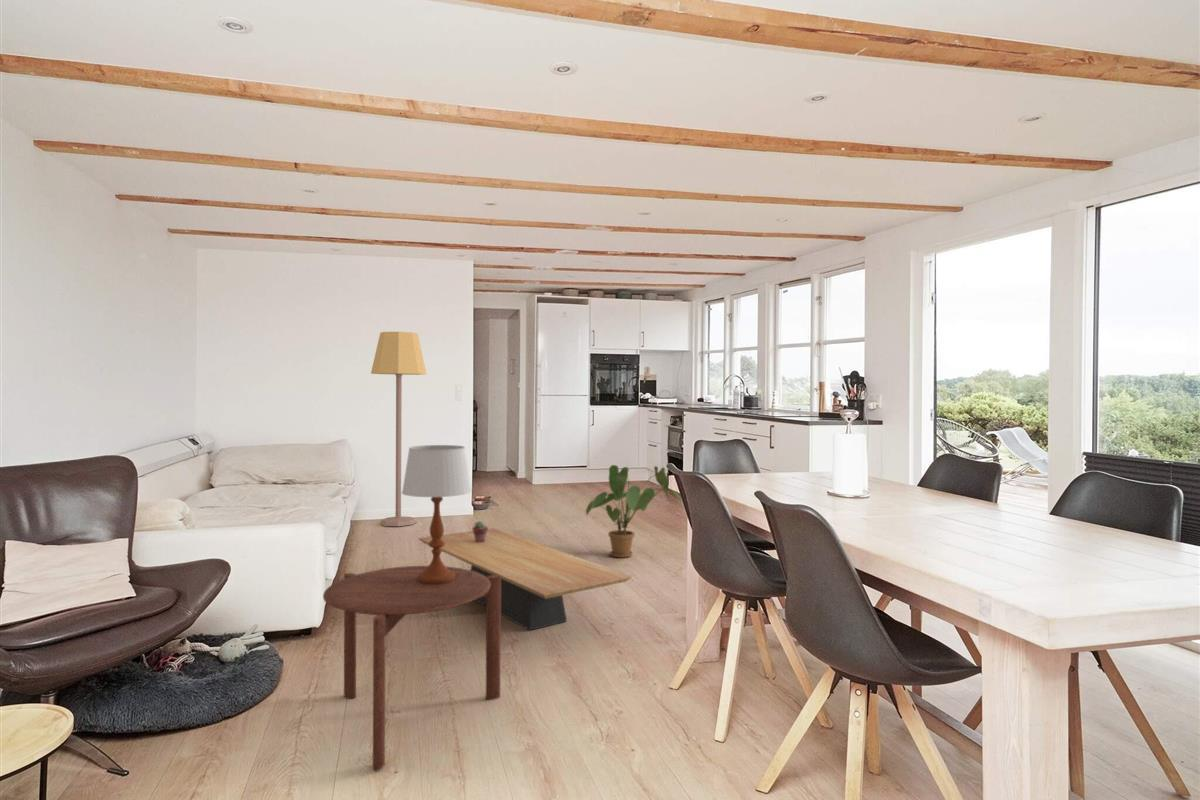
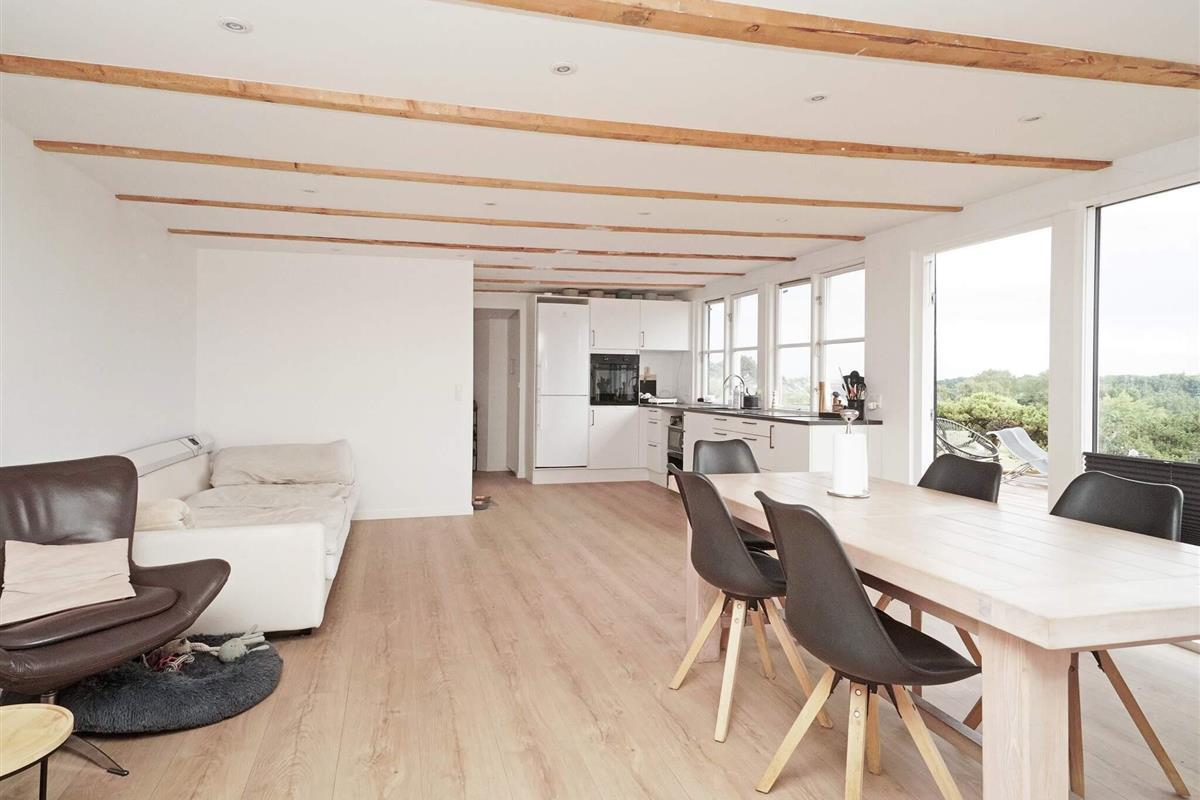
- lamp (398, 428)
- potted succulent (480, 530)
- house plant (634, 510)
- side table (384, 654)
- table lamp (436, 512)
- coffee table (513, 581)
